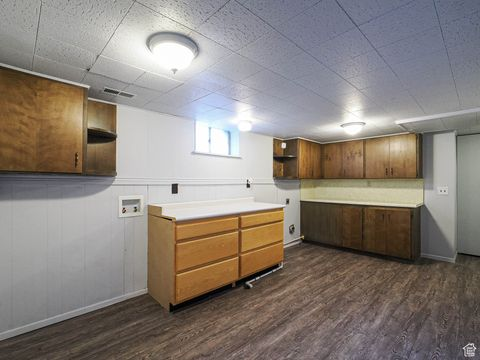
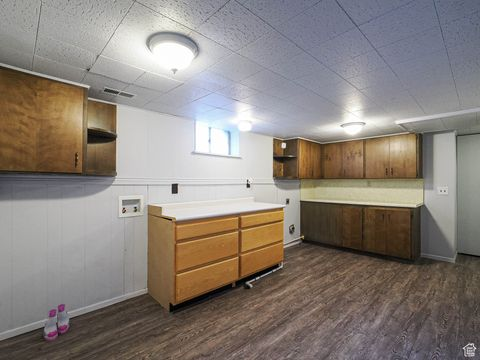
+ boots (57, 319)
